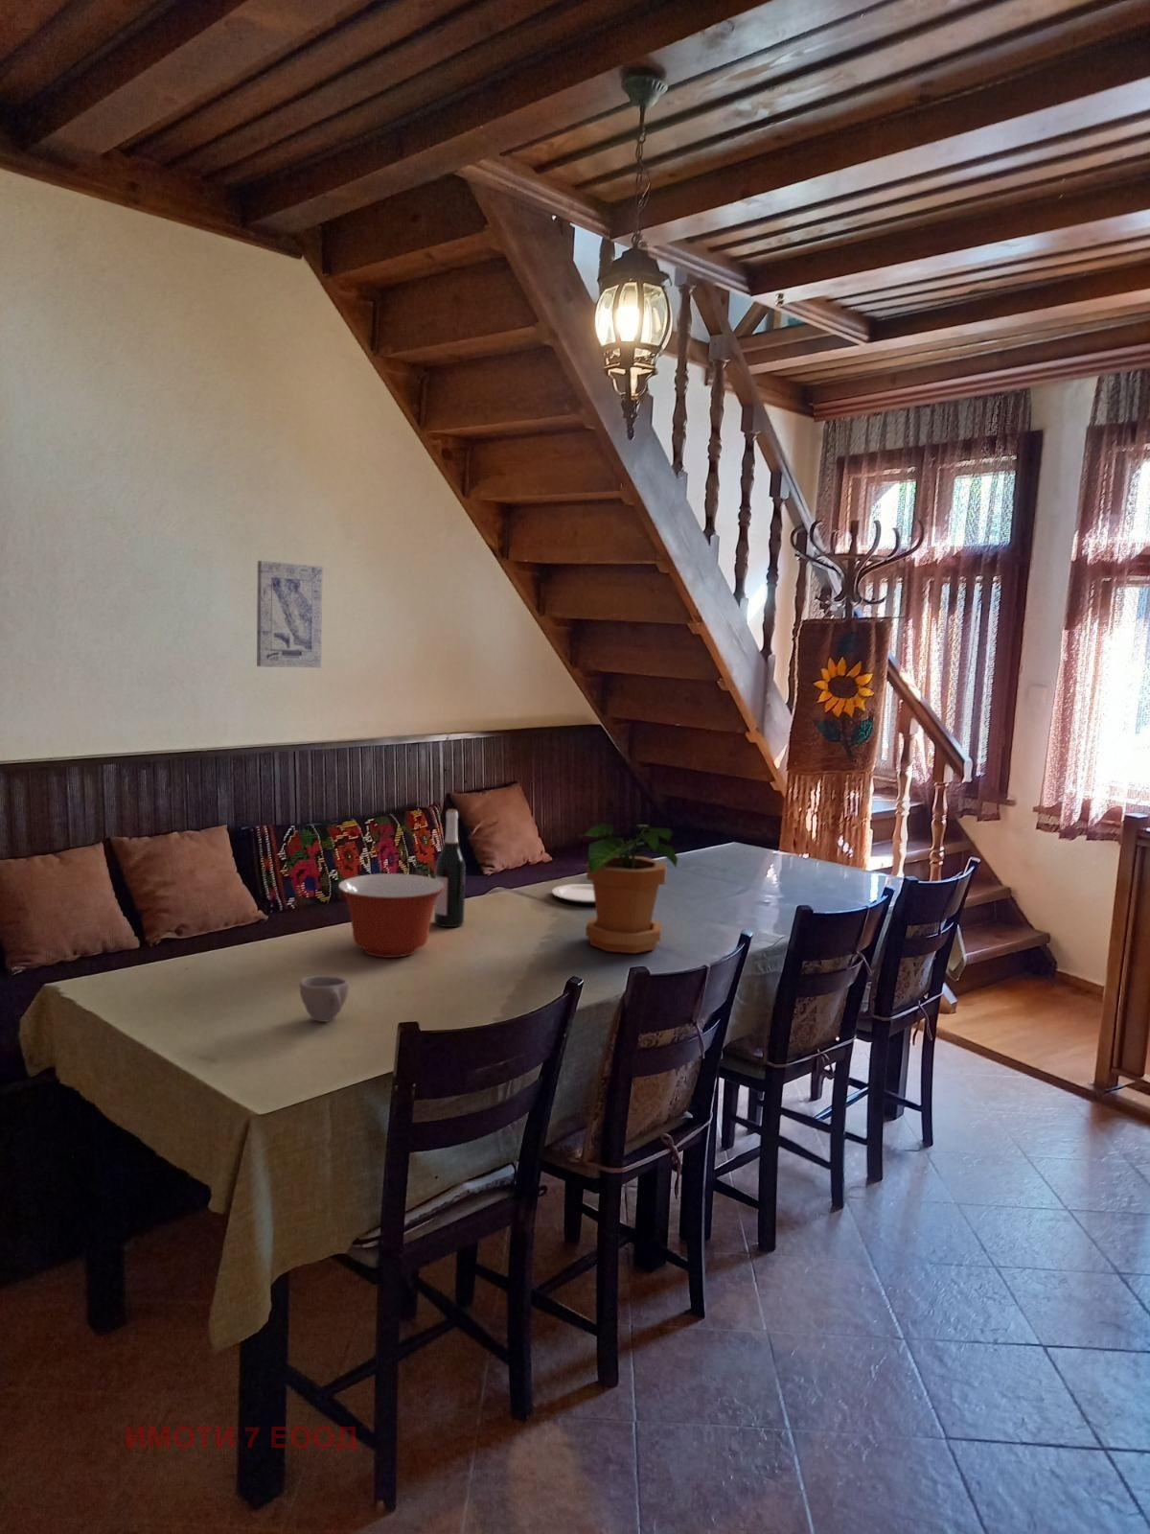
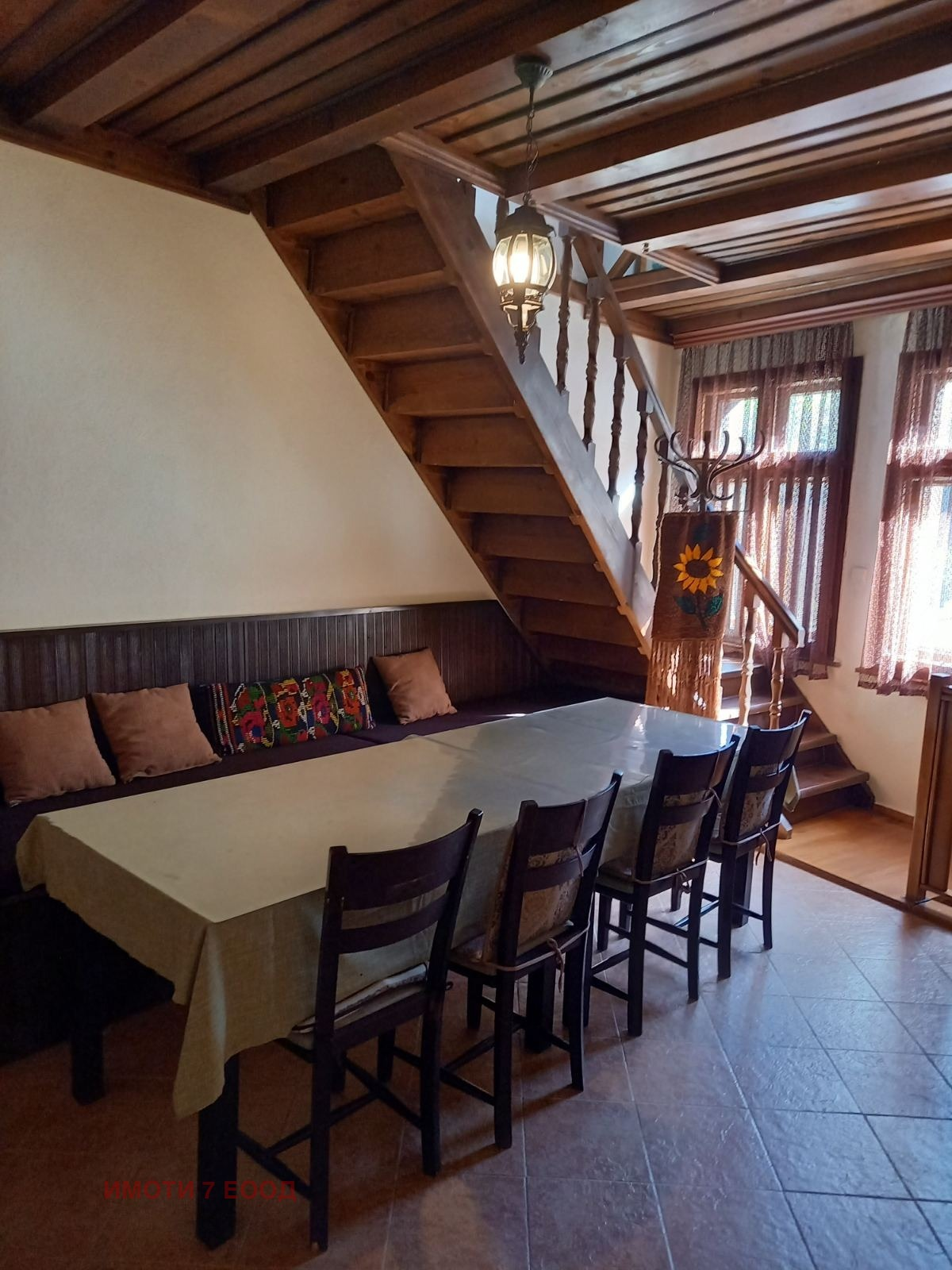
- wine bottle (451, 867)
- wall art (290, 616)
- mixing bowl (391, 917)
- plate (587, 895)
- potted plant (615, 885)
- cup (327, 1001)
